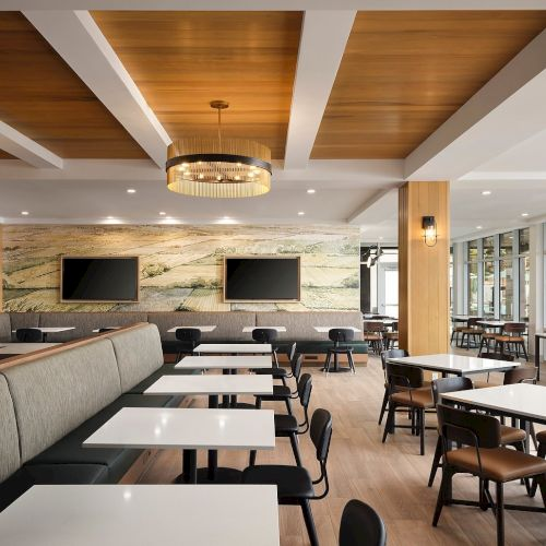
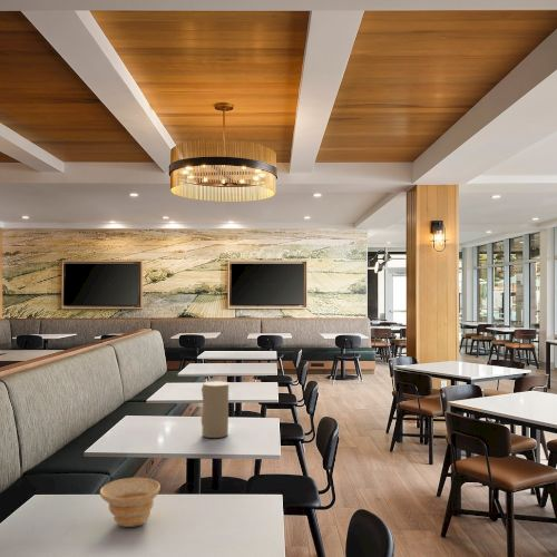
+ bowl (129, 505)
+ decorative vase (214, 408)
